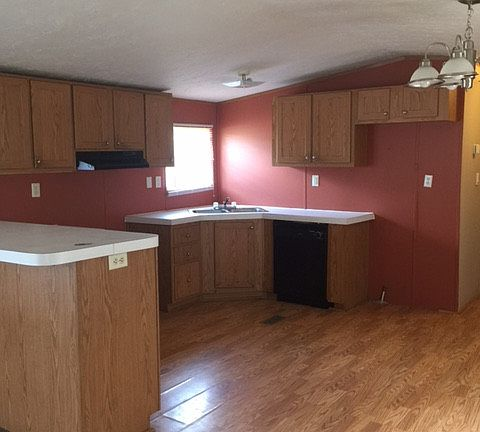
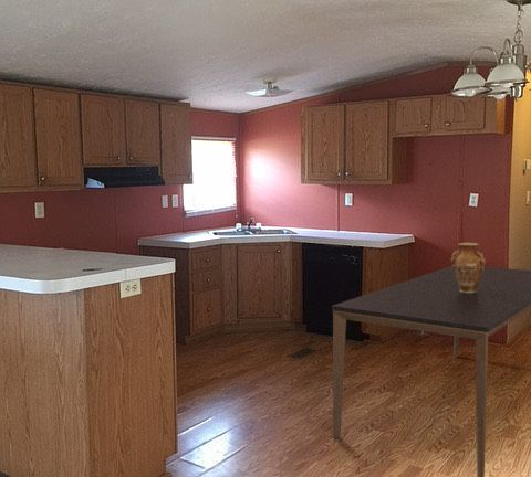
+ dining table (458, 346)
+ vase (468, 266)
